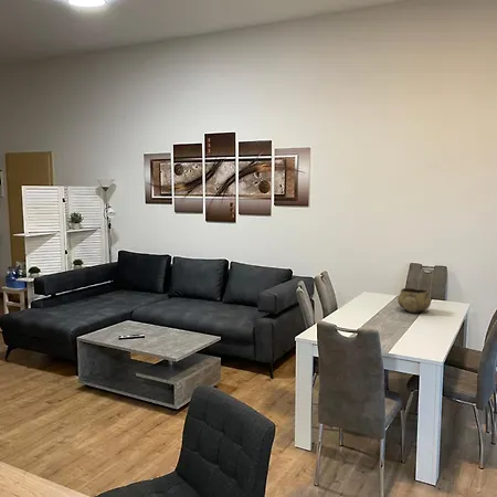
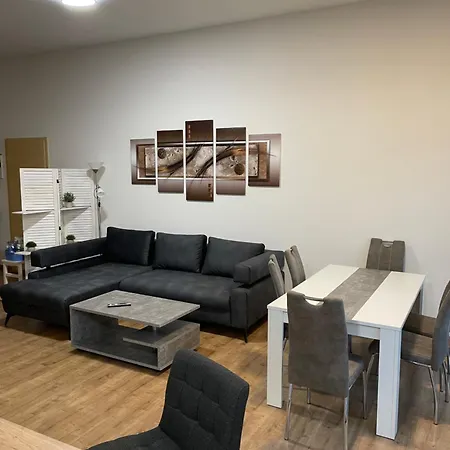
- decorative bowl (413, 300)
